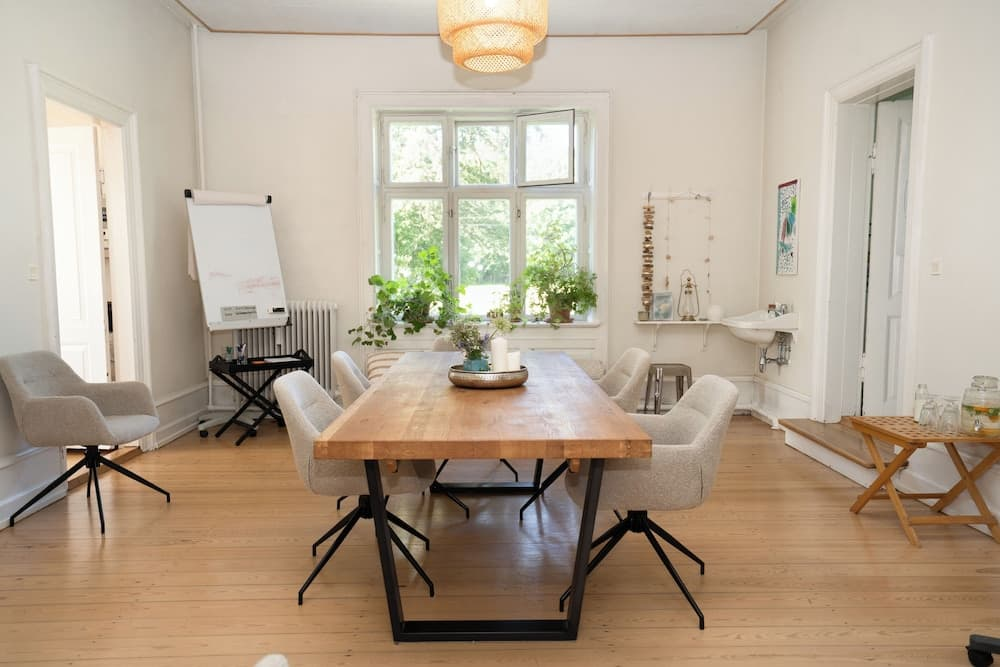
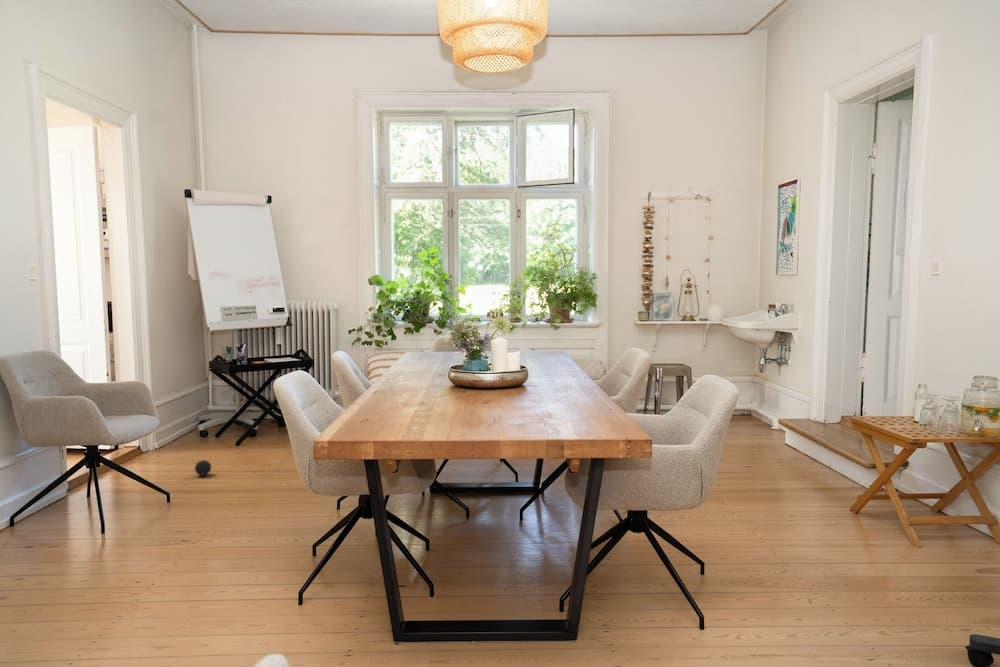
+ decorative ball (203, 467)
